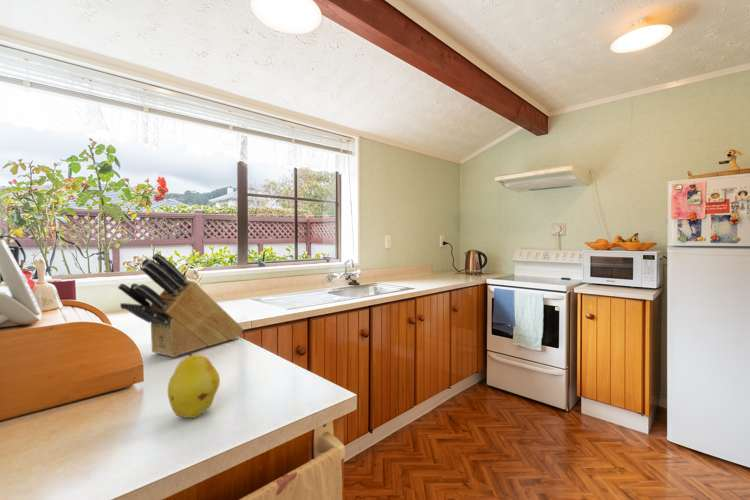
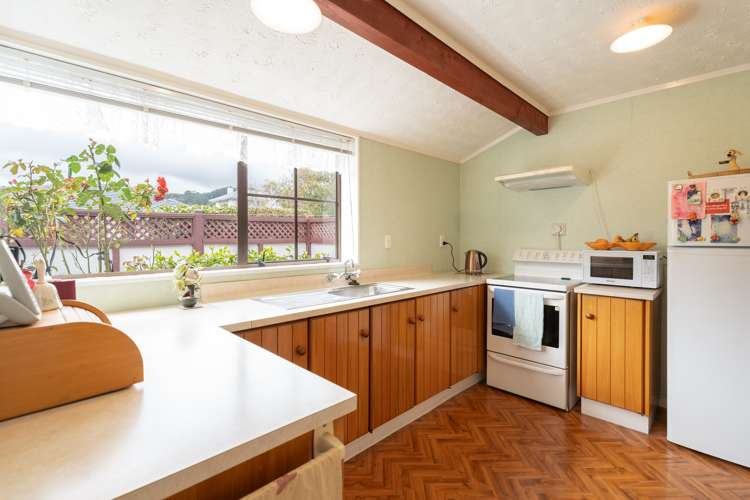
- knife block (186, 300)
- fruit (194, 383)
